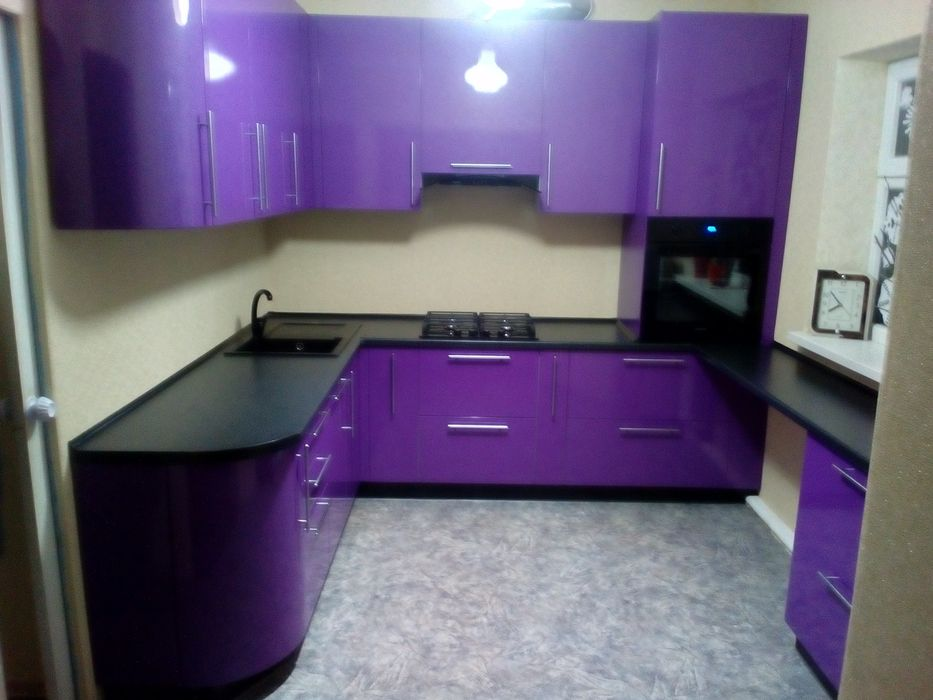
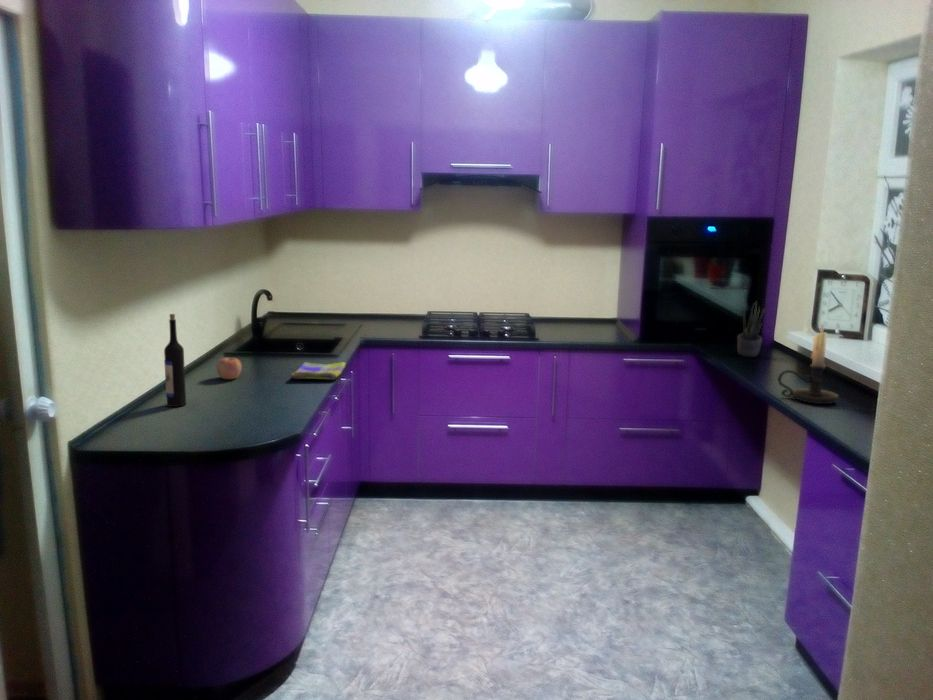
+ dish towel (319, 370)
+ wine bottle (174, 359)
+ potted plant (750, 328)
+ apple (229, 368)
+ candle holder (811, 358)
